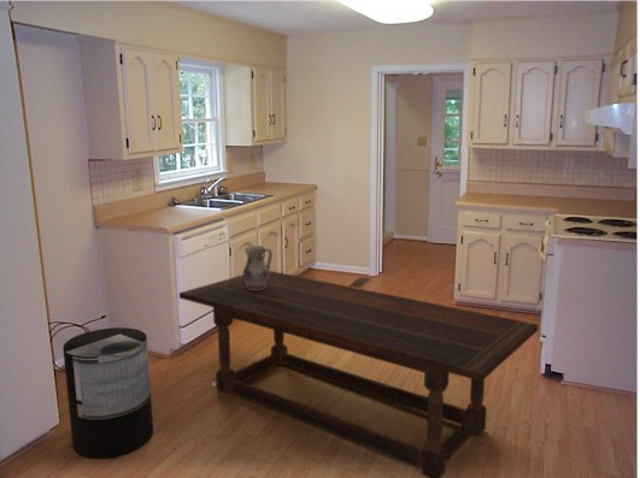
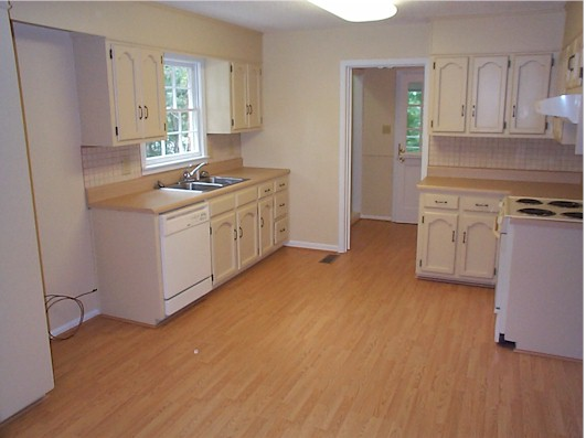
- dining table (344, 349)
- trash can (110, 389)
- ceramic pitcher (257, 267)
